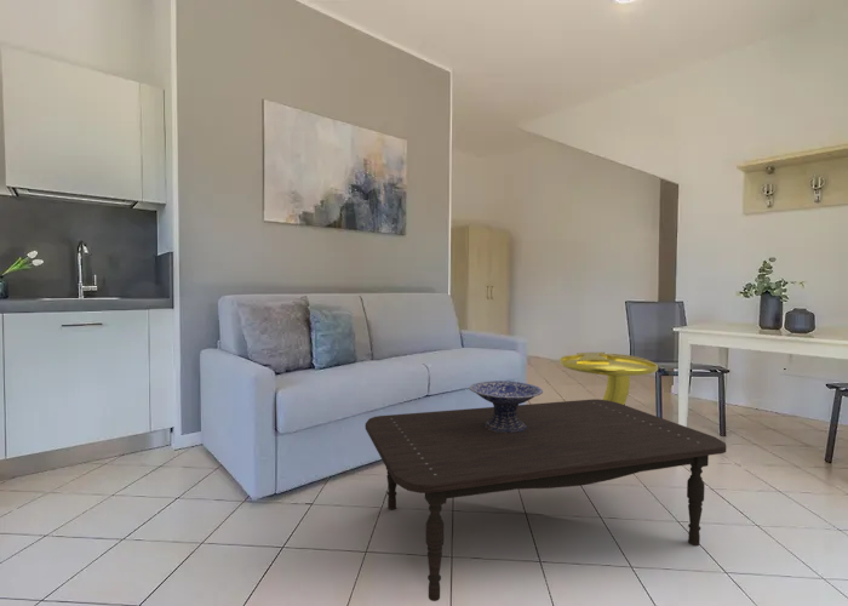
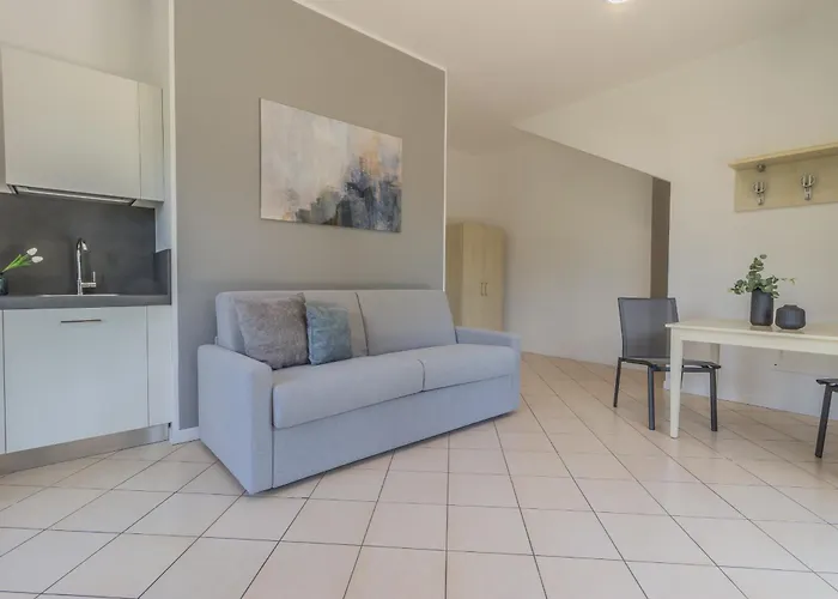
- decorative bowl (505, 410)
- side table (606, 395)
- coffee table (533, 476)
